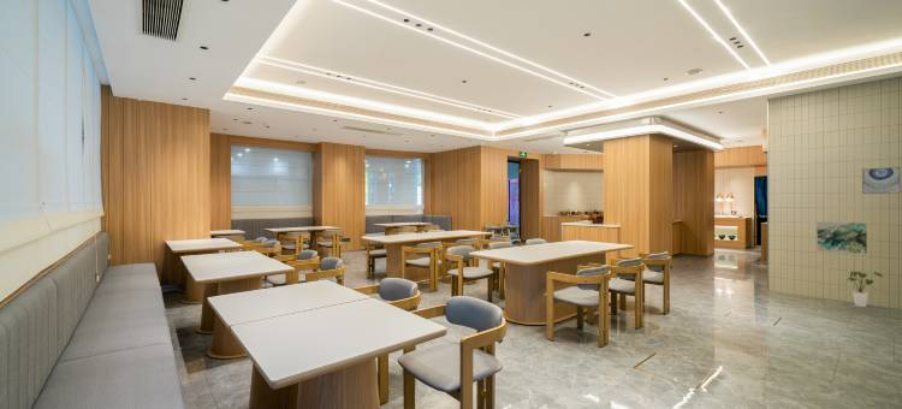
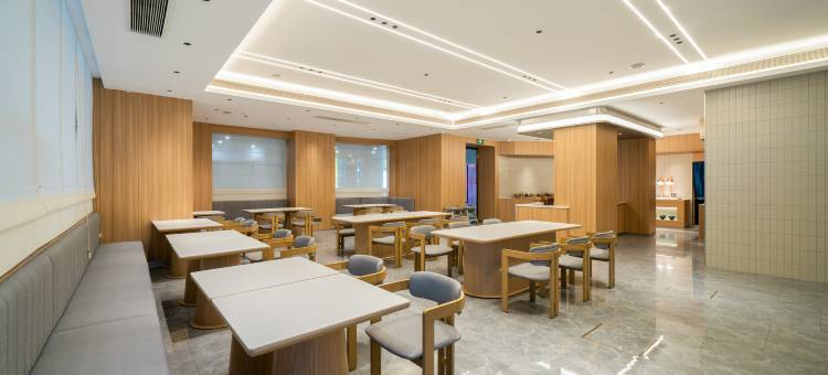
- wall art (841, 237)
- wall art (880, 180)
- house plant (862, 288)
